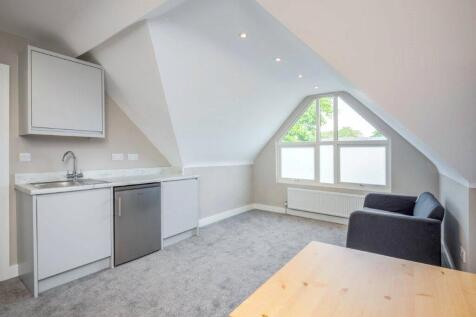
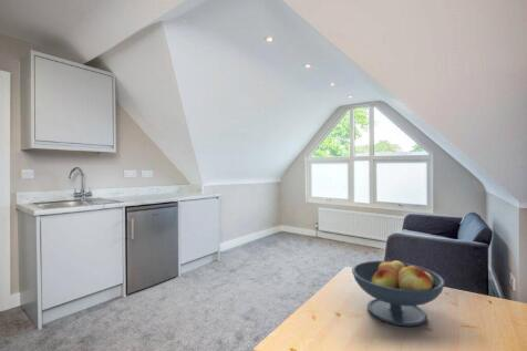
+ fruit bowl (395, 286)
